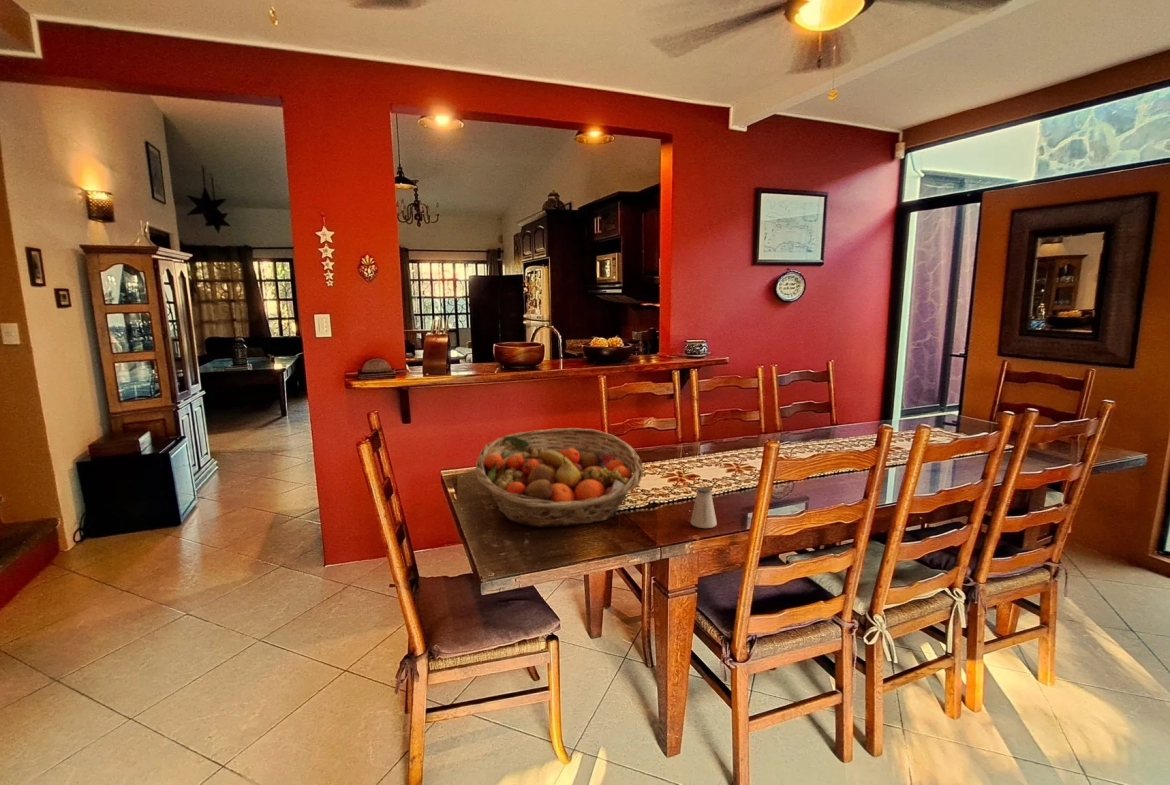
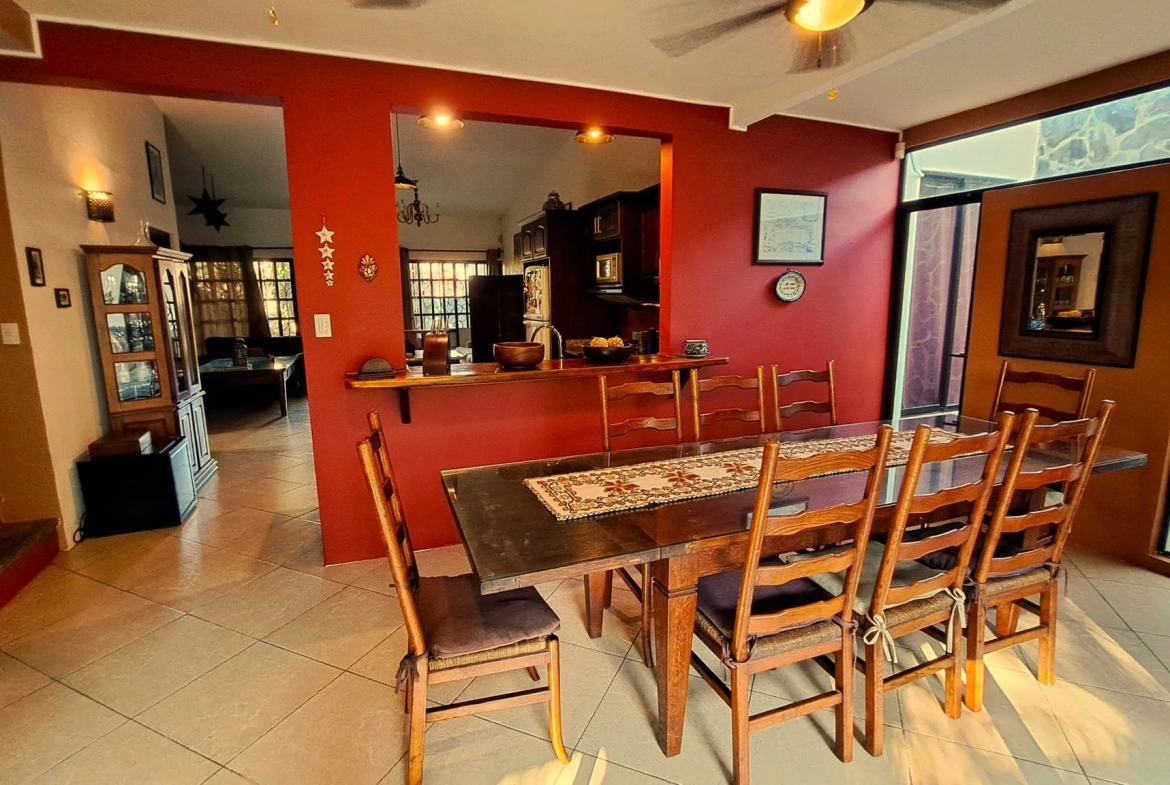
- saltshaker (703, 506)
- fruit basket (559, 474)
